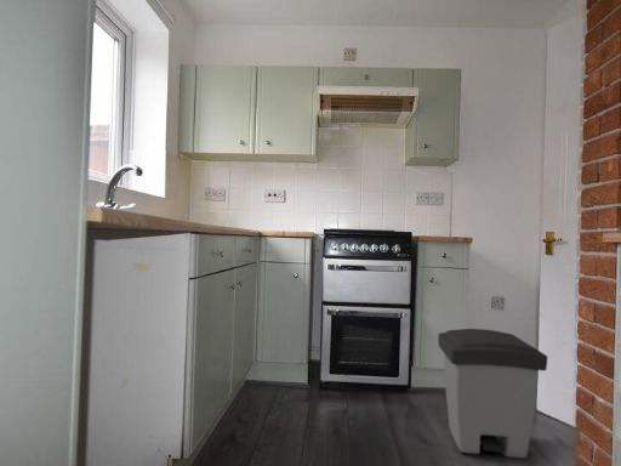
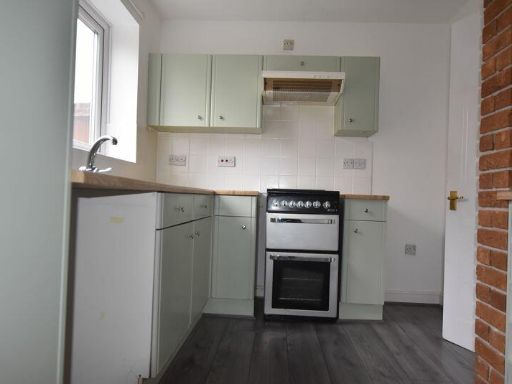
- trash can (485, 388)
